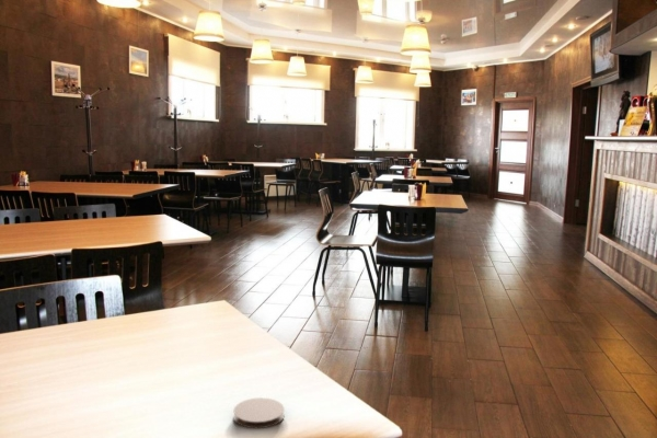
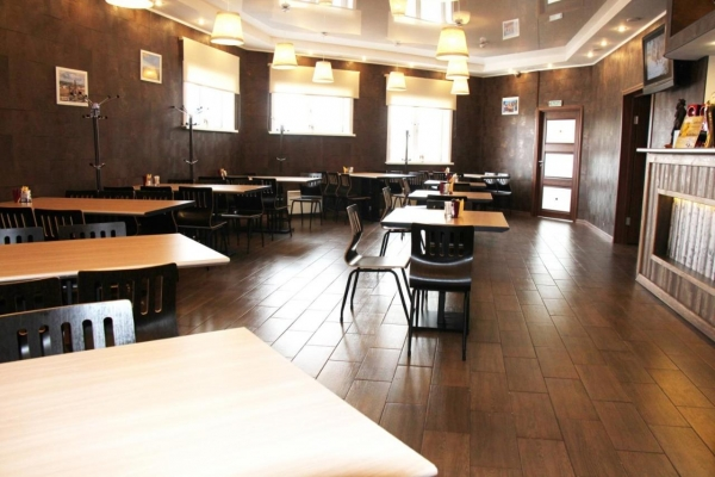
- coaster (258, 412)
